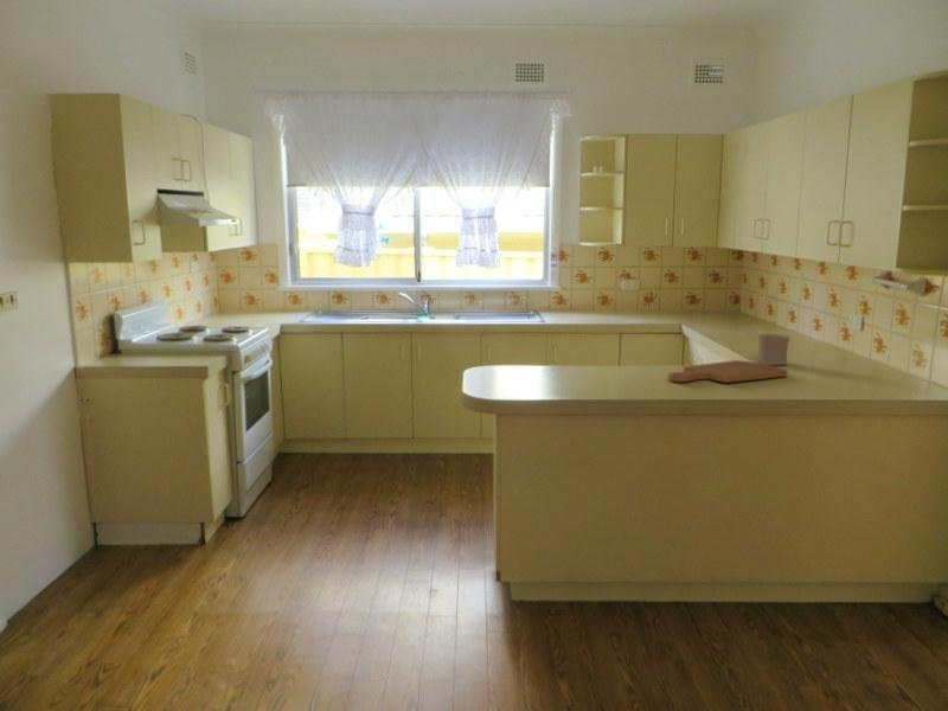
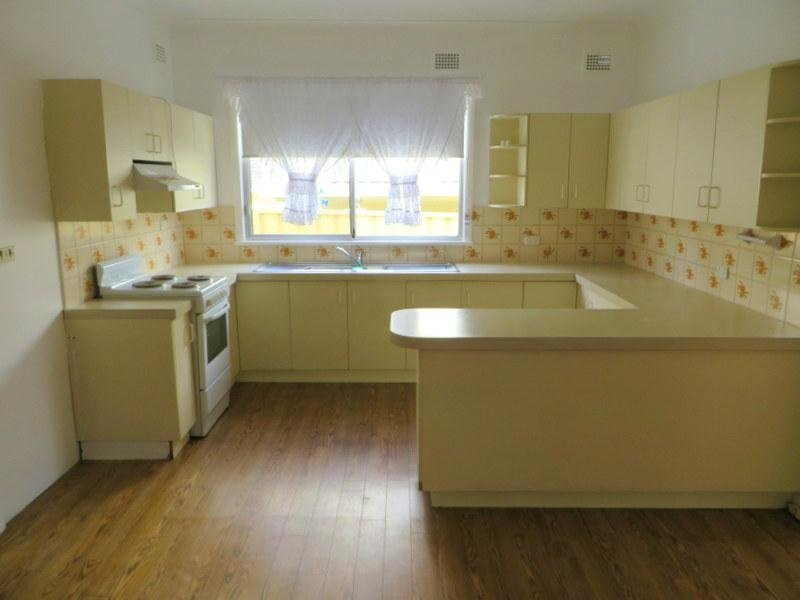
- cutting board (728, 371)
- cup (773, 348)
